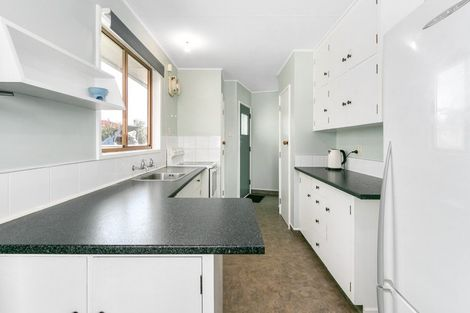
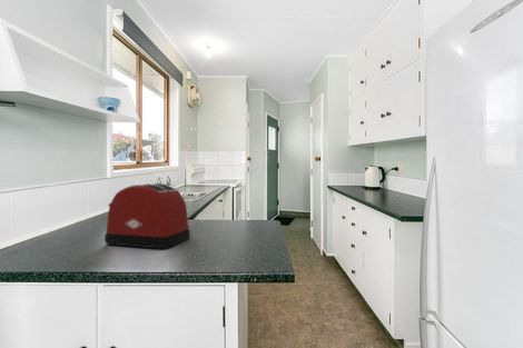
+ toaster (147, 211)
